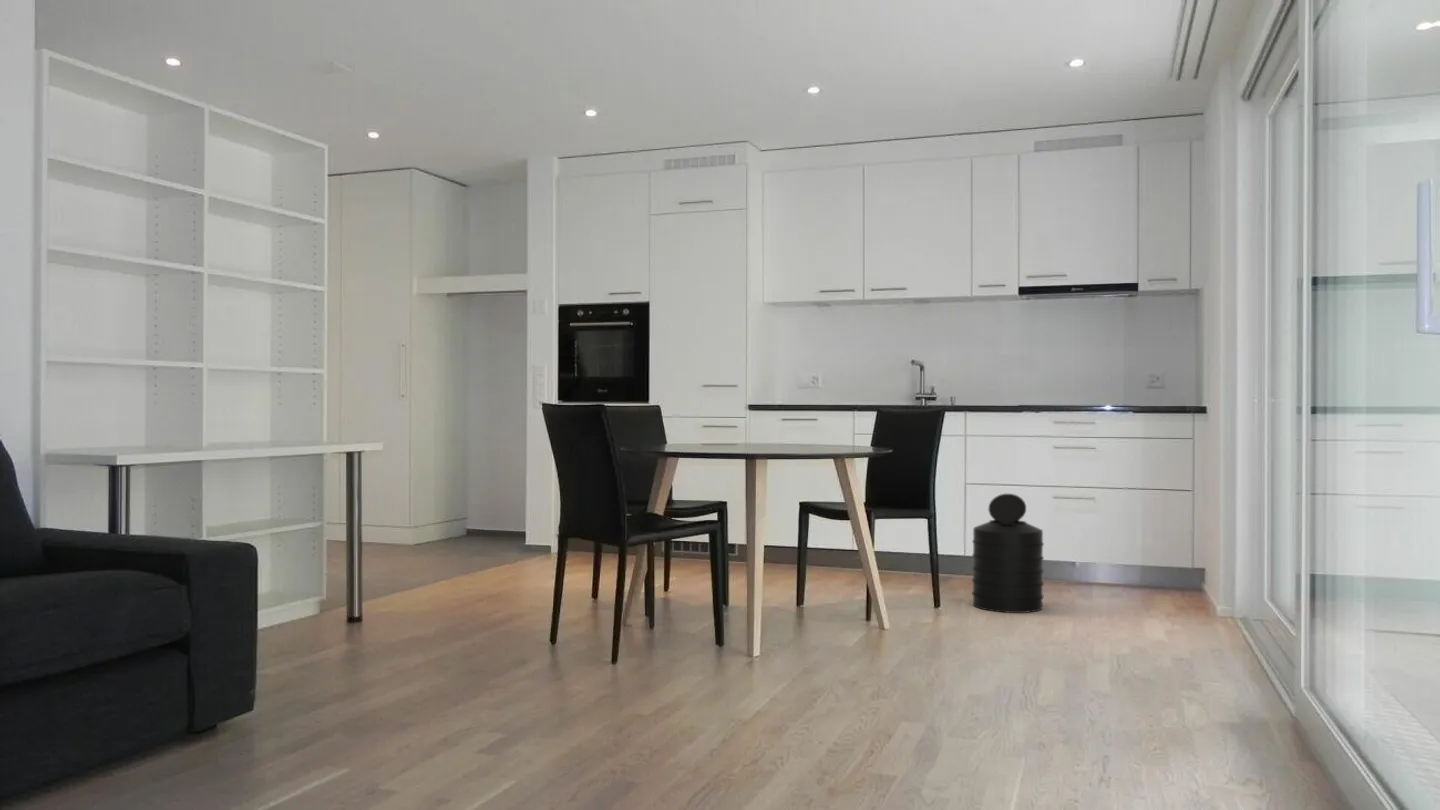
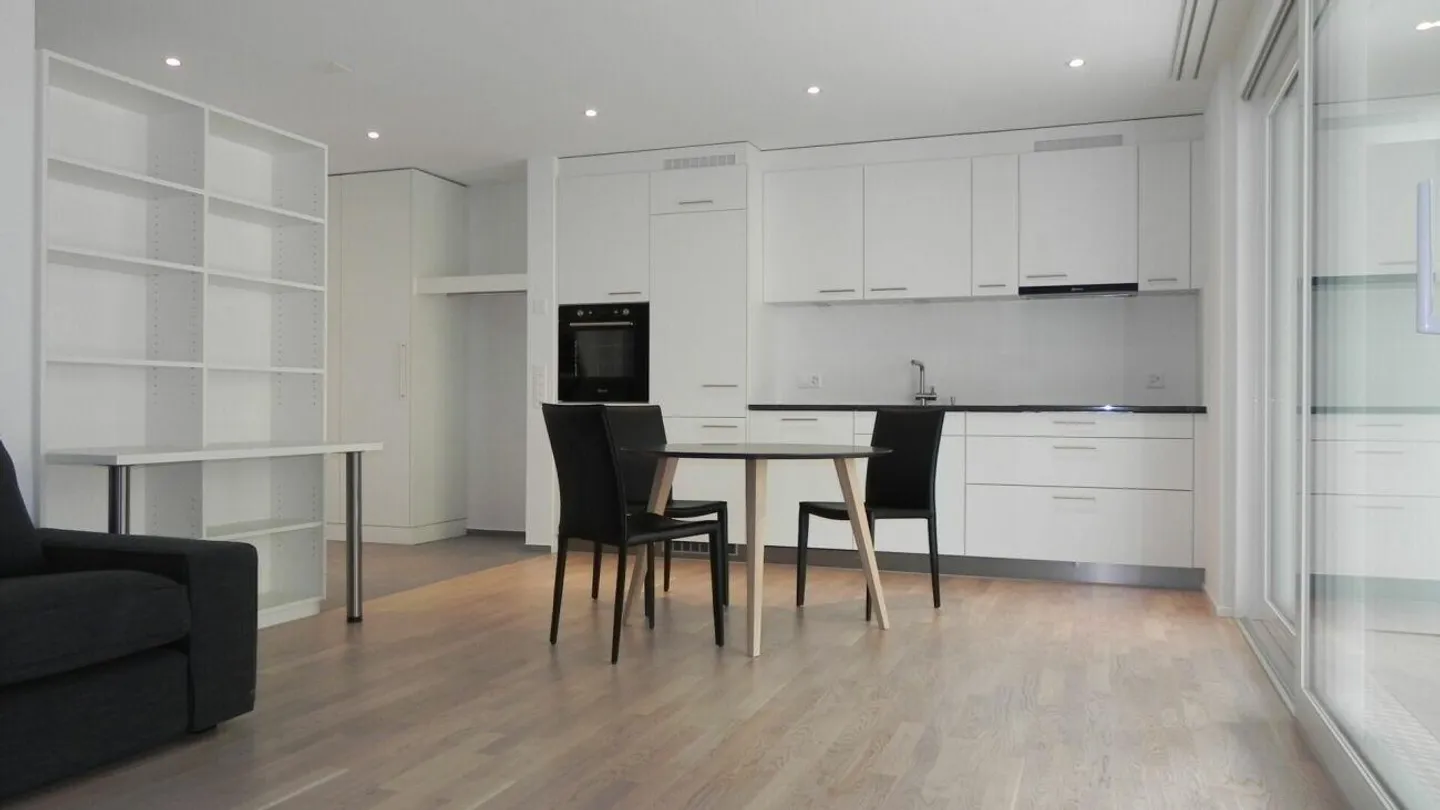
- trash can (1007, 550)
